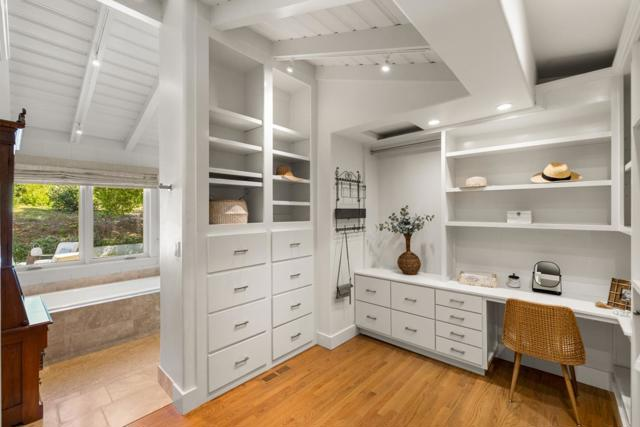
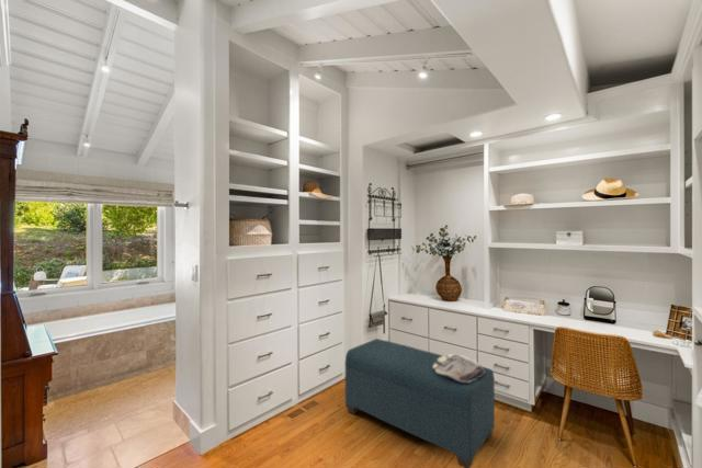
+ bench (415, 389)
+ handbag (458, 367)
